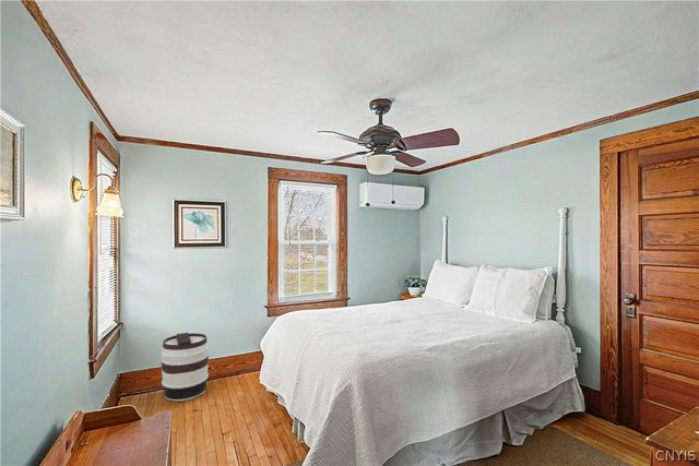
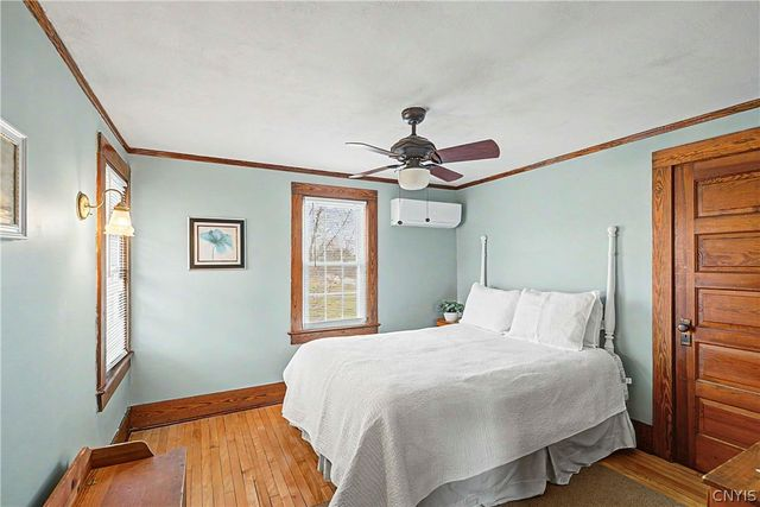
- barrel (185, 365)
